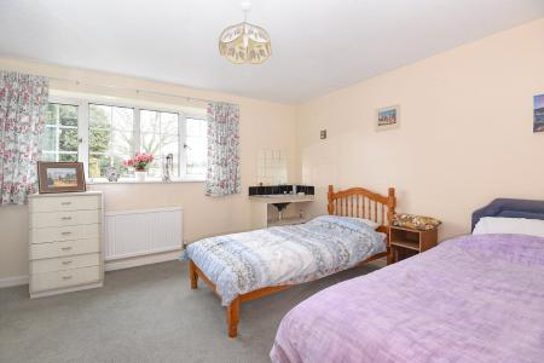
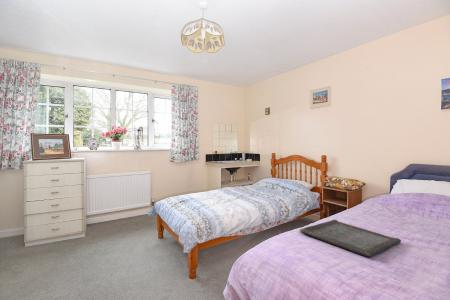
+ serving tray (347, 235)
